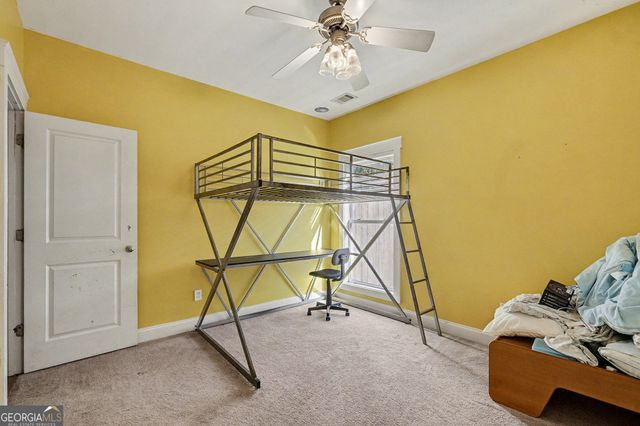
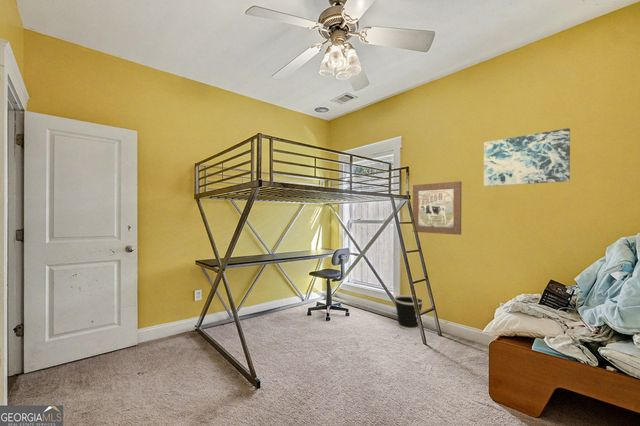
+ wastebasket (408, 312)
+ wall art (523, 160)
+ wall art (435, 208)
